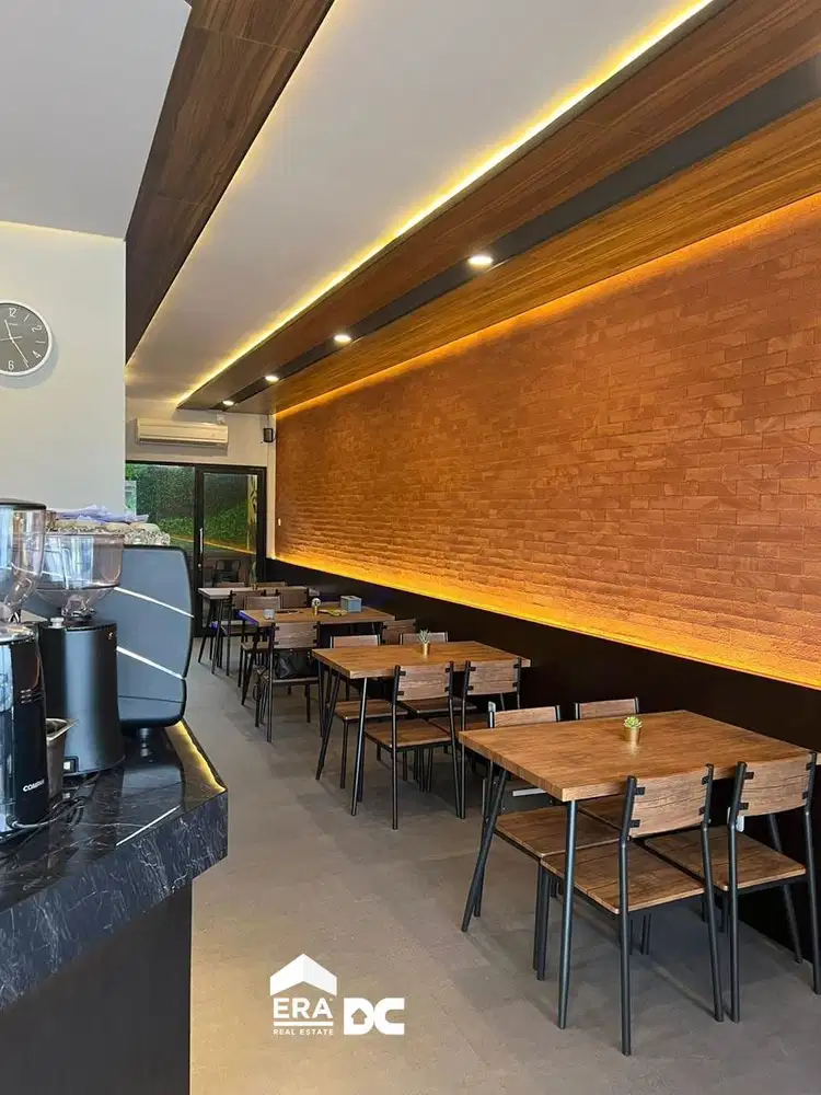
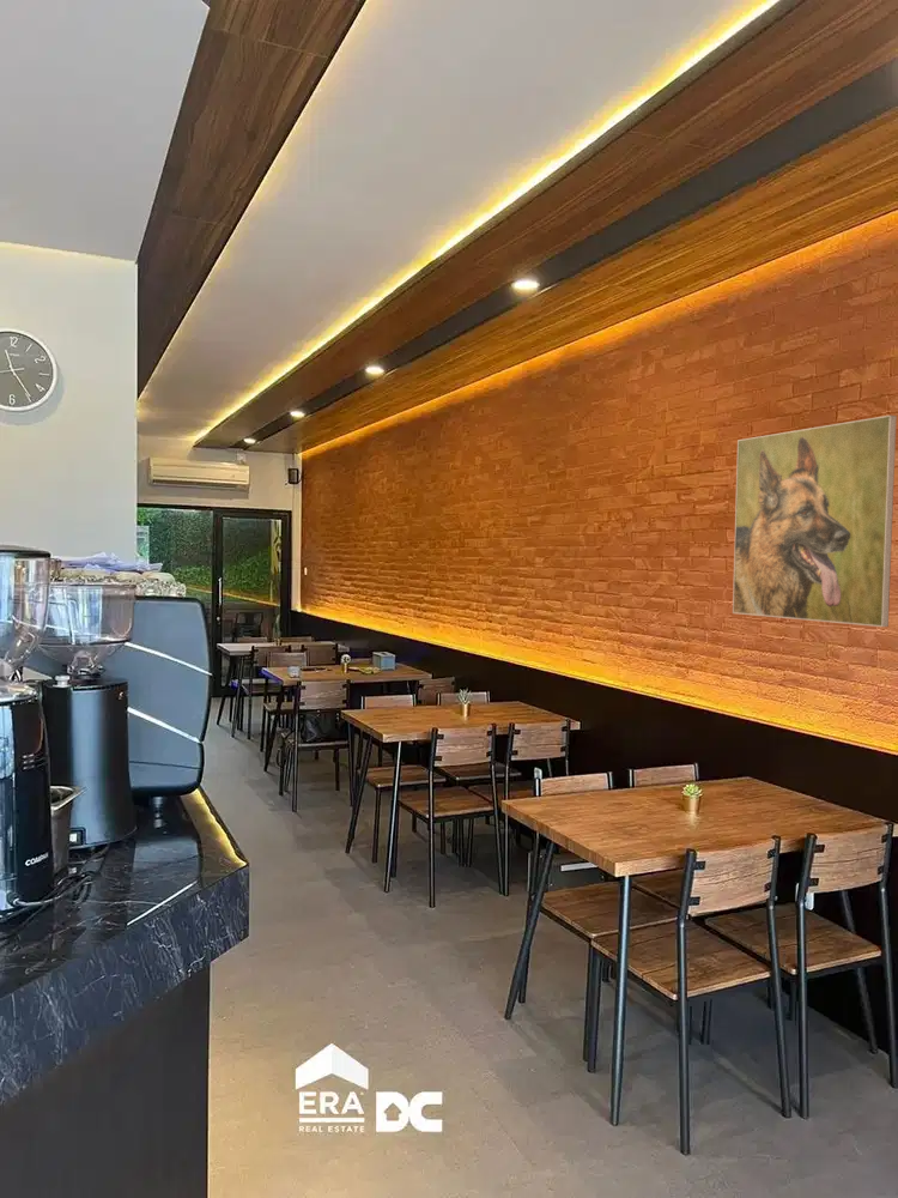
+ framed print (806, 525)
